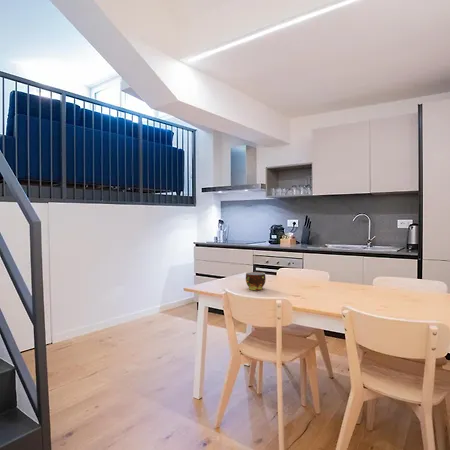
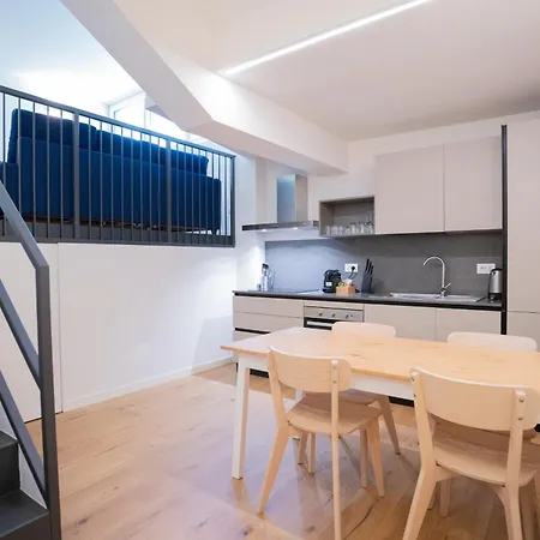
- cup (255, 281)
